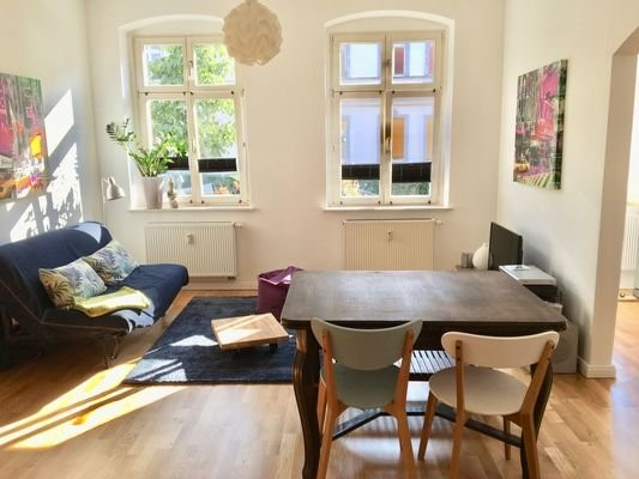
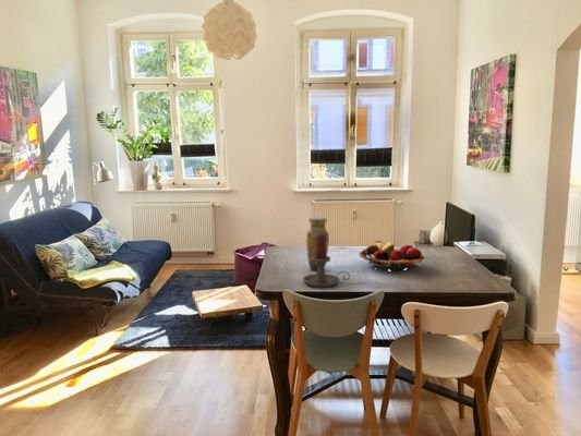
+ candle holder (326, 257)
+ vase (315, 243)
+ fruit basket (390, 254)
